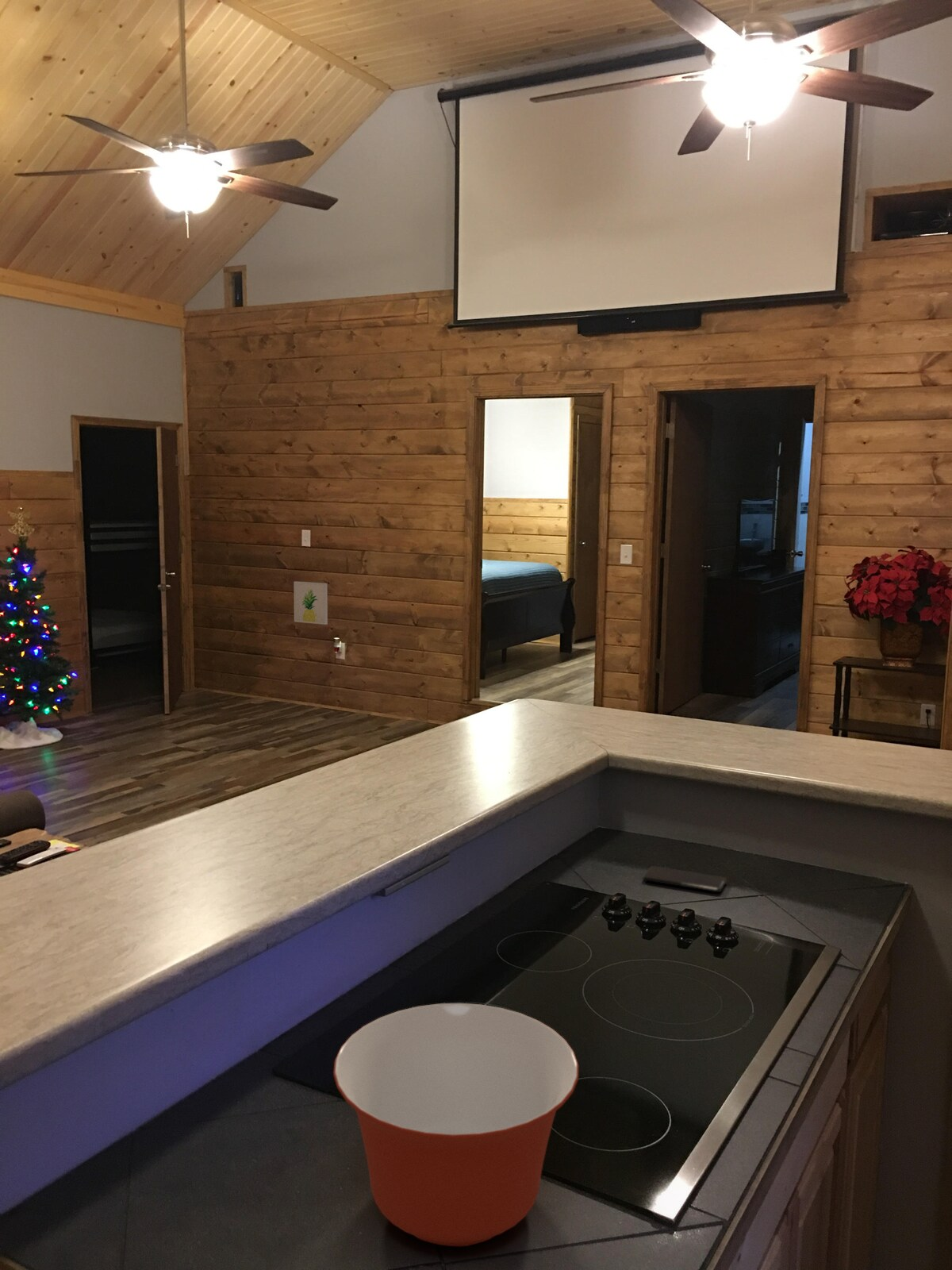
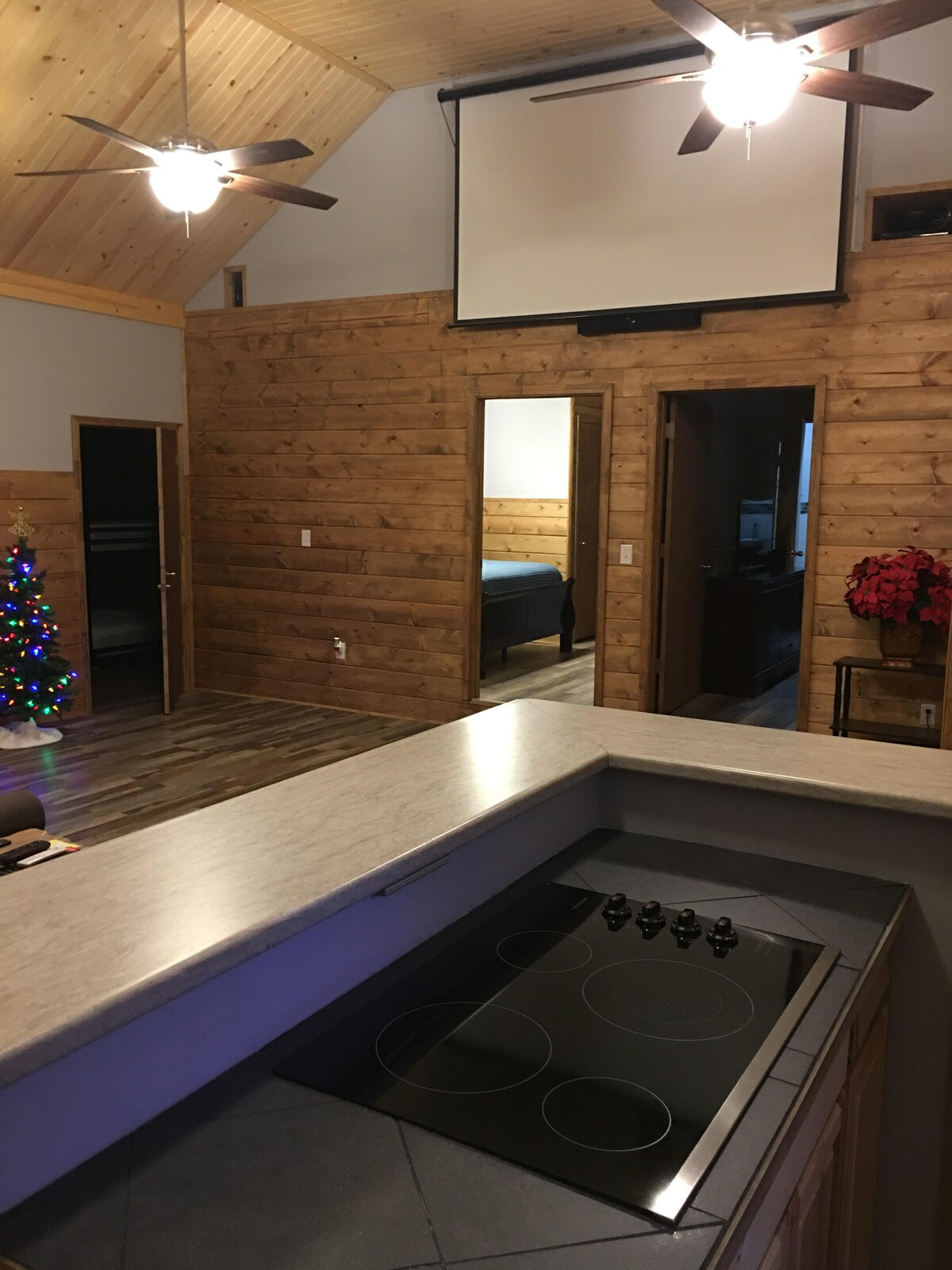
- wall art (310, 602)
- mixing bowl (455, 1133)
- smartphone (684, 879)
